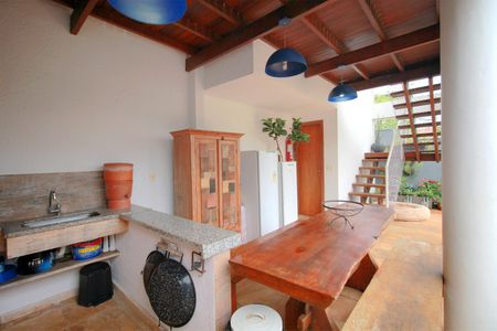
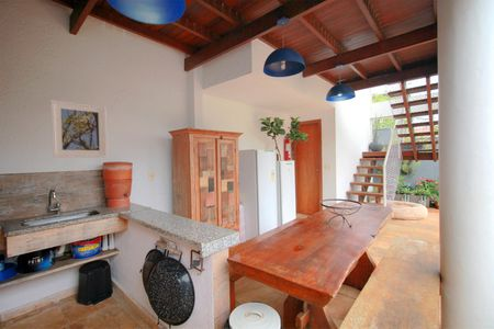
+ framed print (80, 129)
